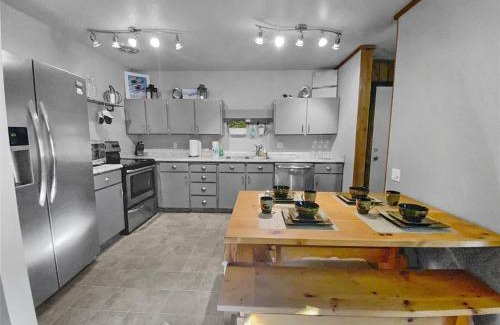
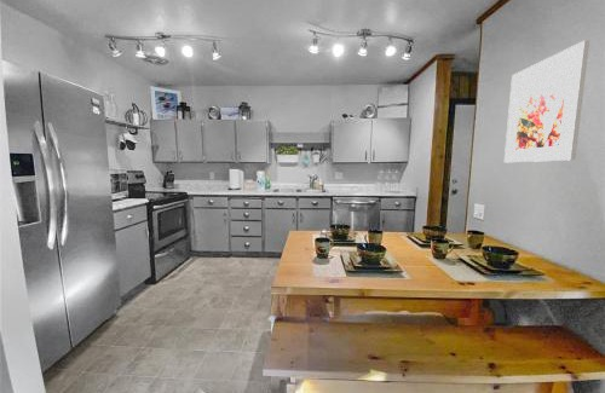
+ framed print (538, 111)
